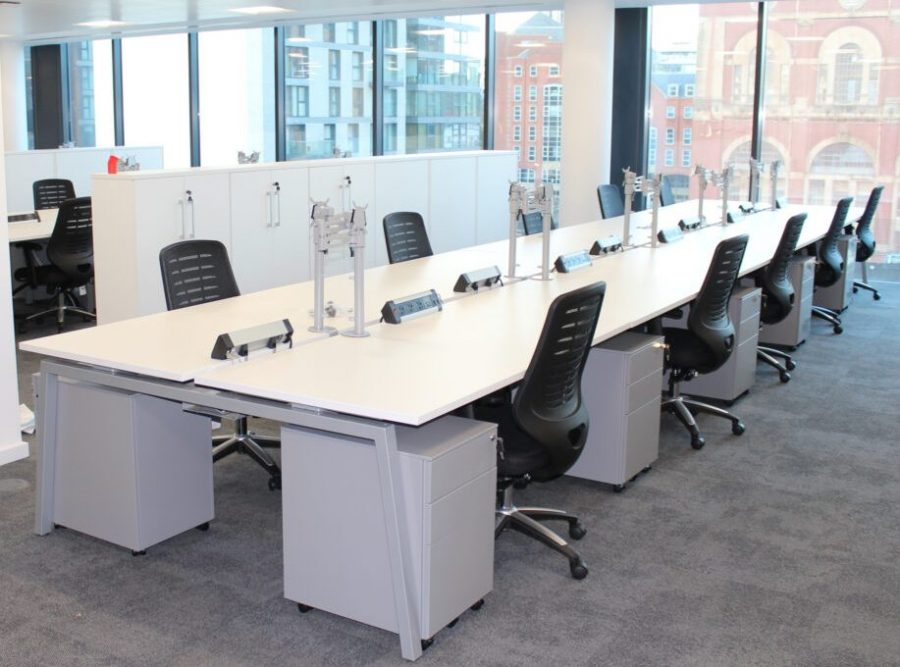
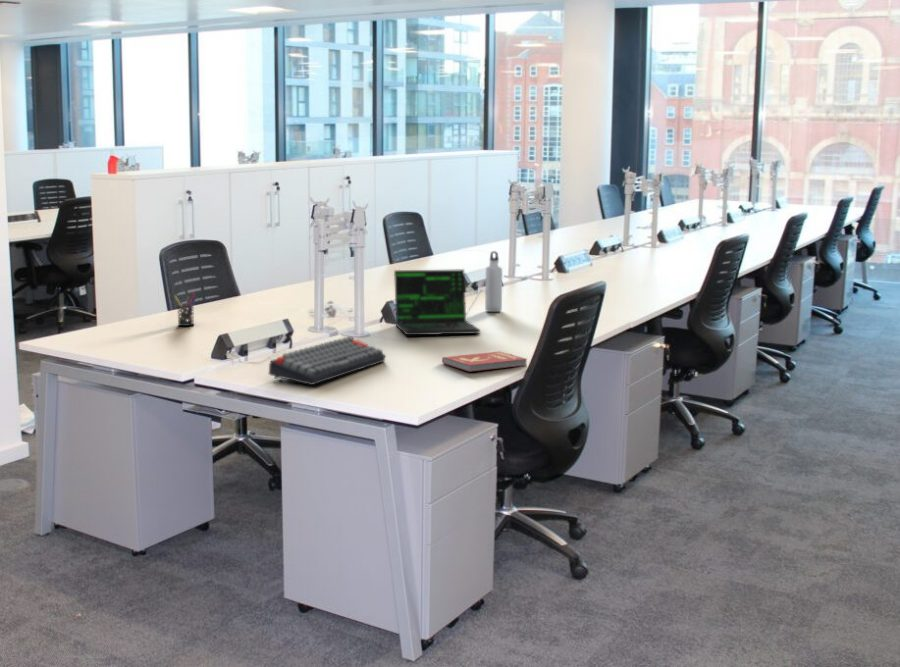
+ water bottle (493, 281)
+ keyboard (329, 358)
+ pen holder (186, 308)
+ laptop (445, 300)
+ book (484, 361)
